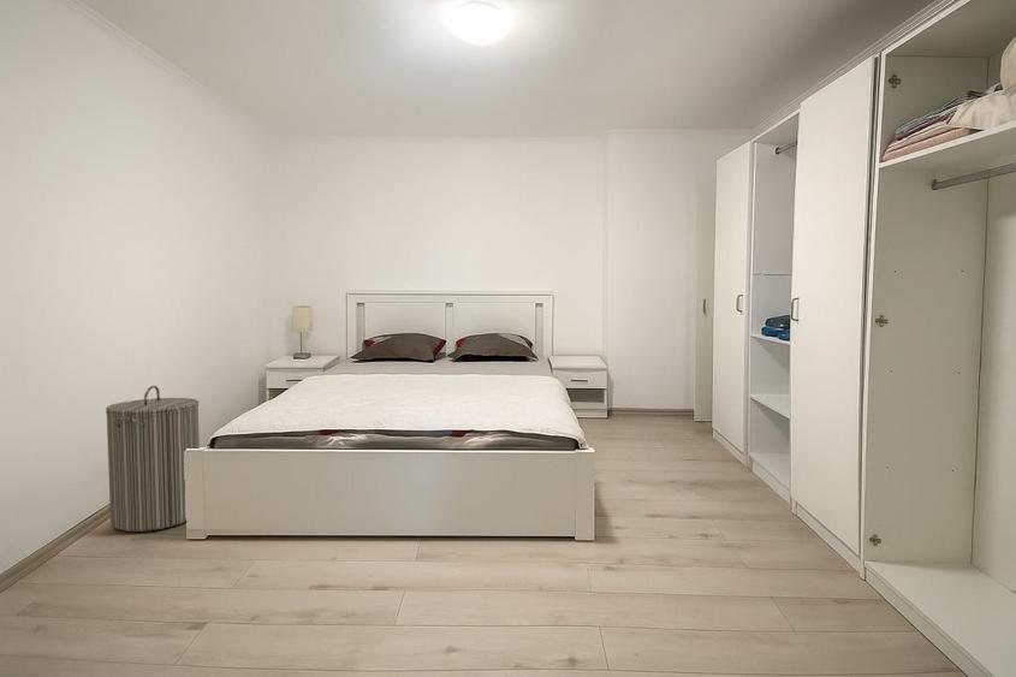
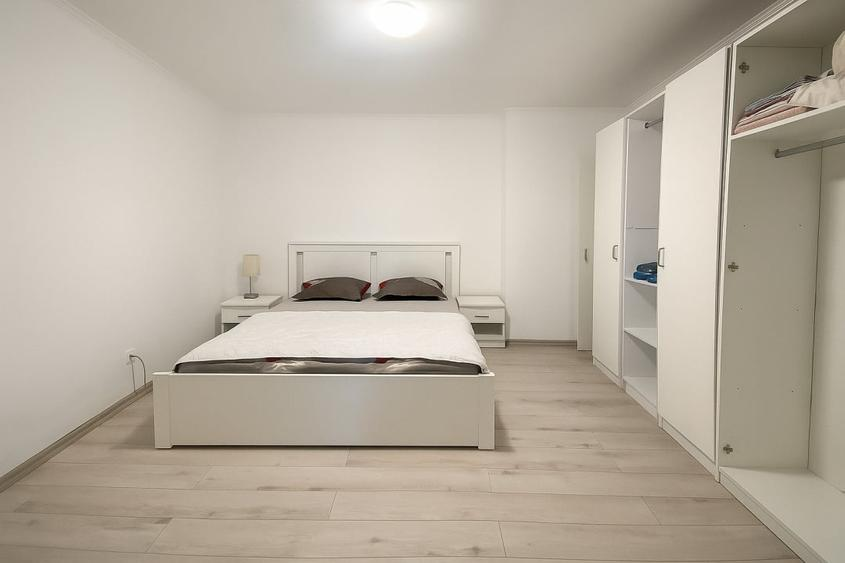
- laundry hamper (155, 451)
